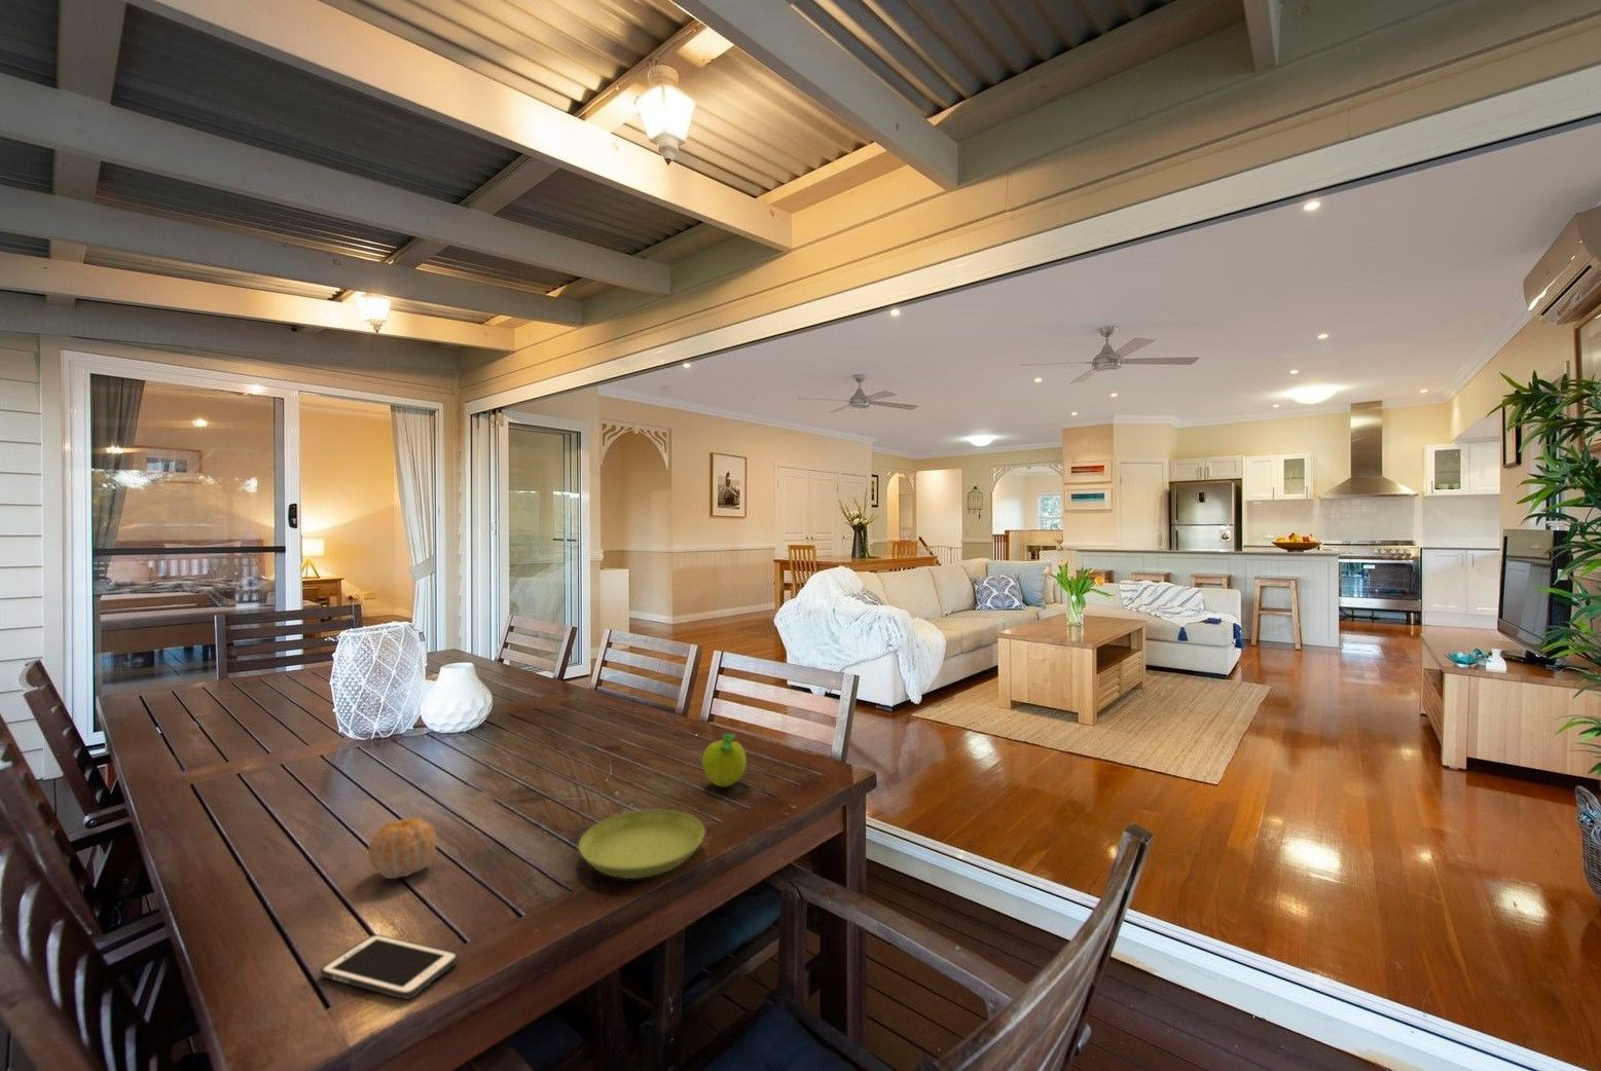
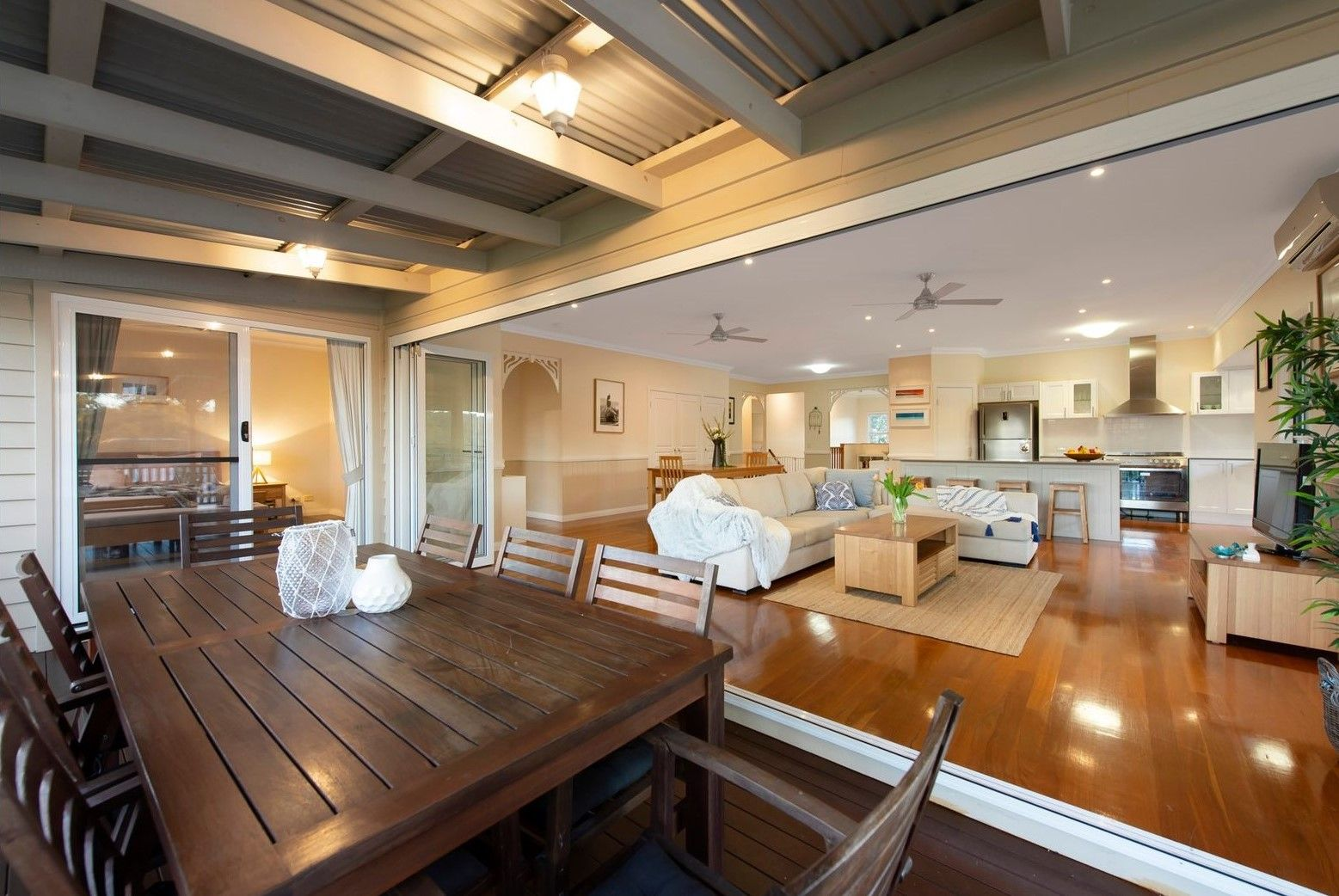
- fruit (403, 847)
- saucer (642, 844)
- cell phone (390, 965)
- fruit (723, 760)
